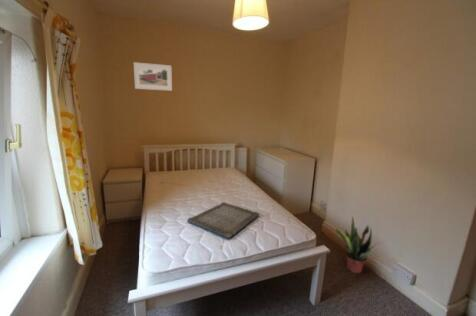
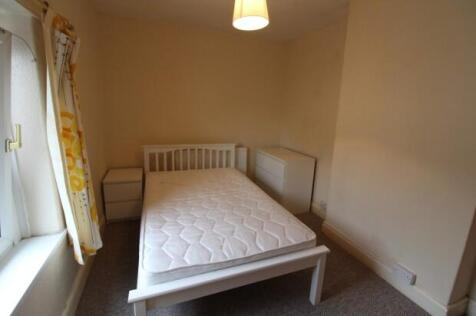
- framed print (153, 77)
- serving tray (225, 217)
- potted plant (355, 246)
